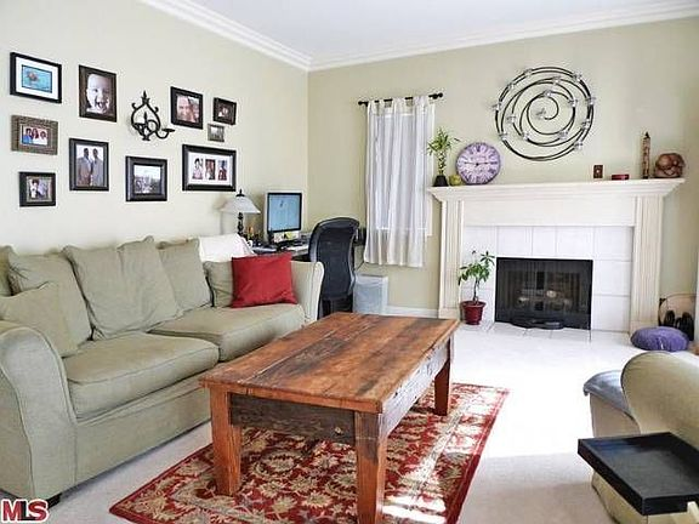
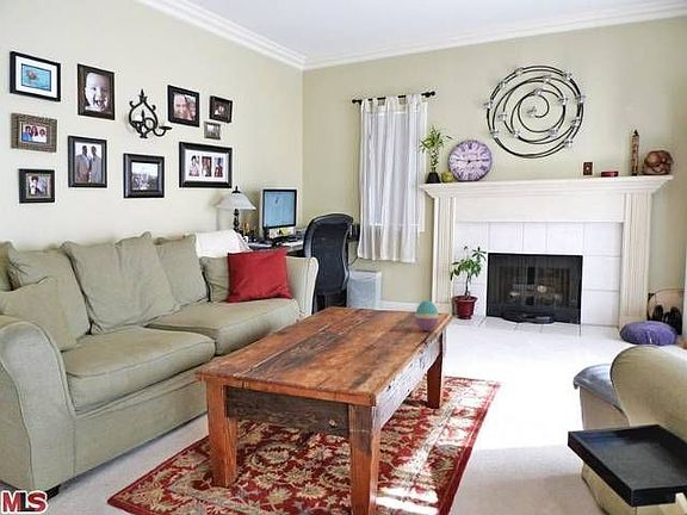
+ decorative egg (426, 315)
